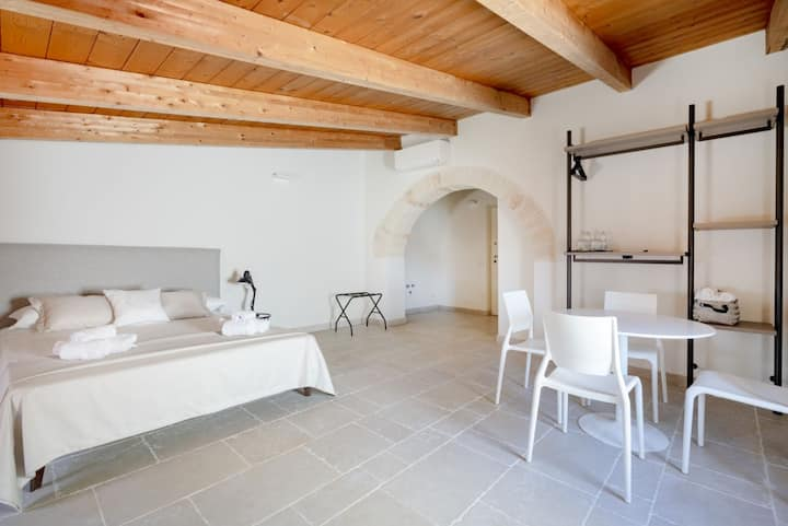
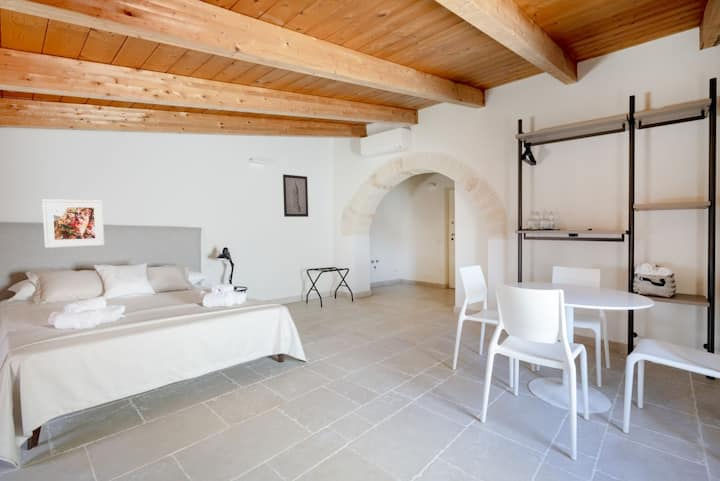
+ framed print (74, 223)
+ wall art (296, 196)
